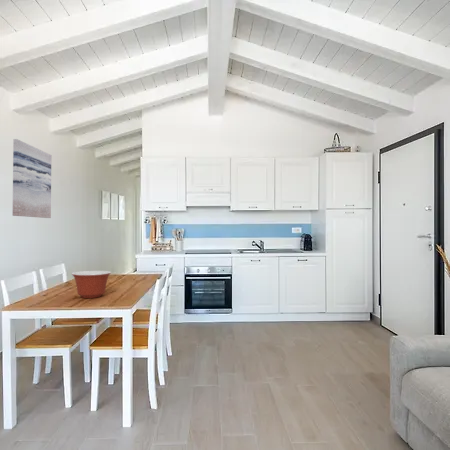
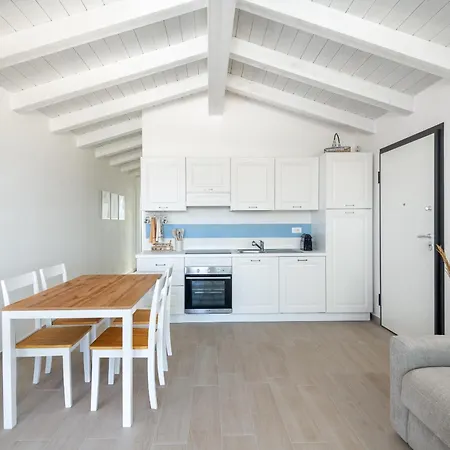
- wall art (32, 182)
- mixing bowl (91, 284)
